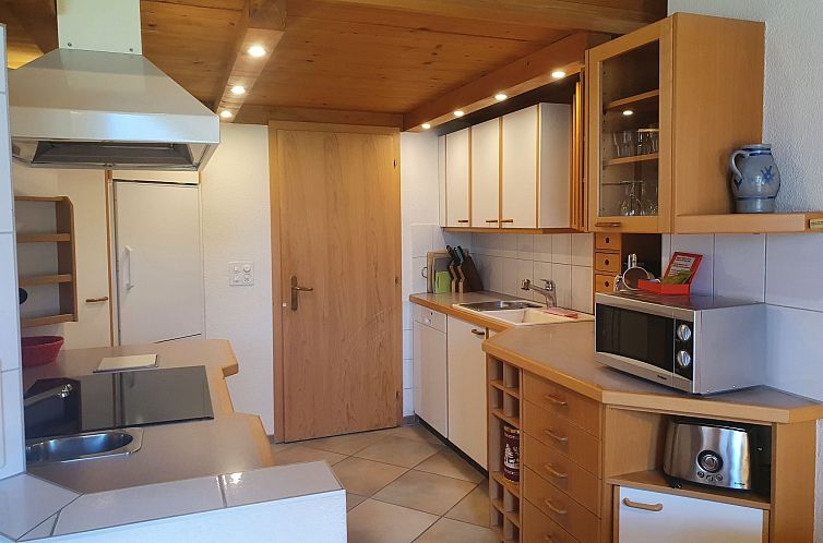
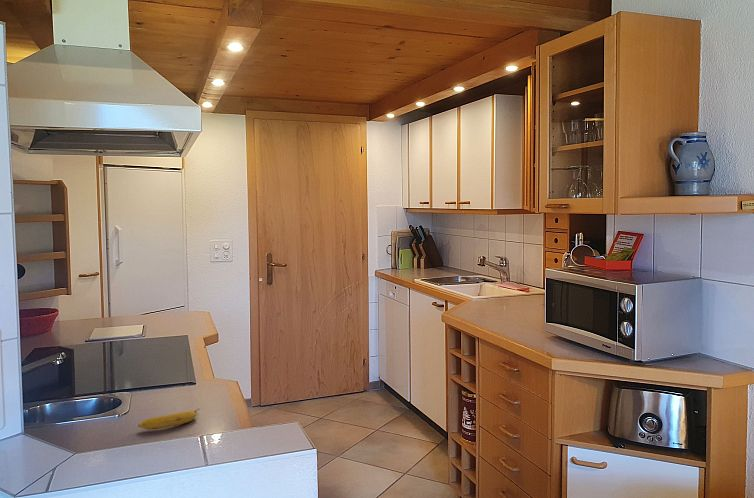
+ banana (171, 416)
